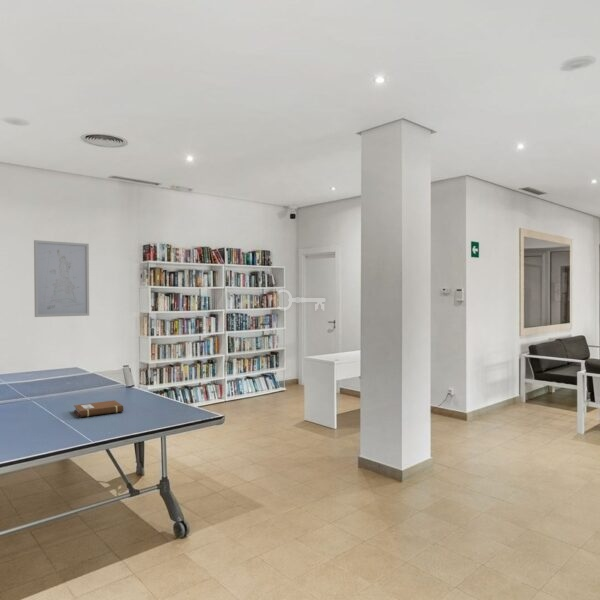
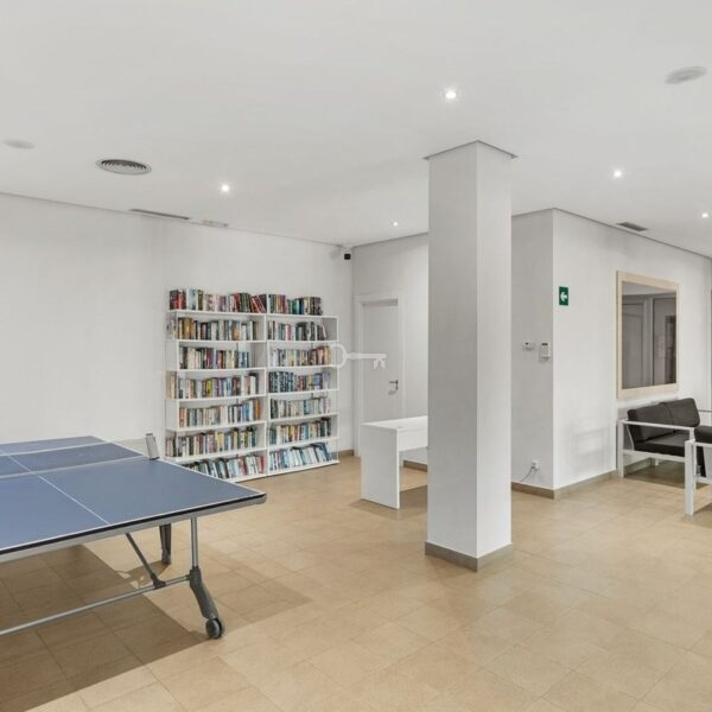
- wall art (62, 279)
- notebook (97, 408)
